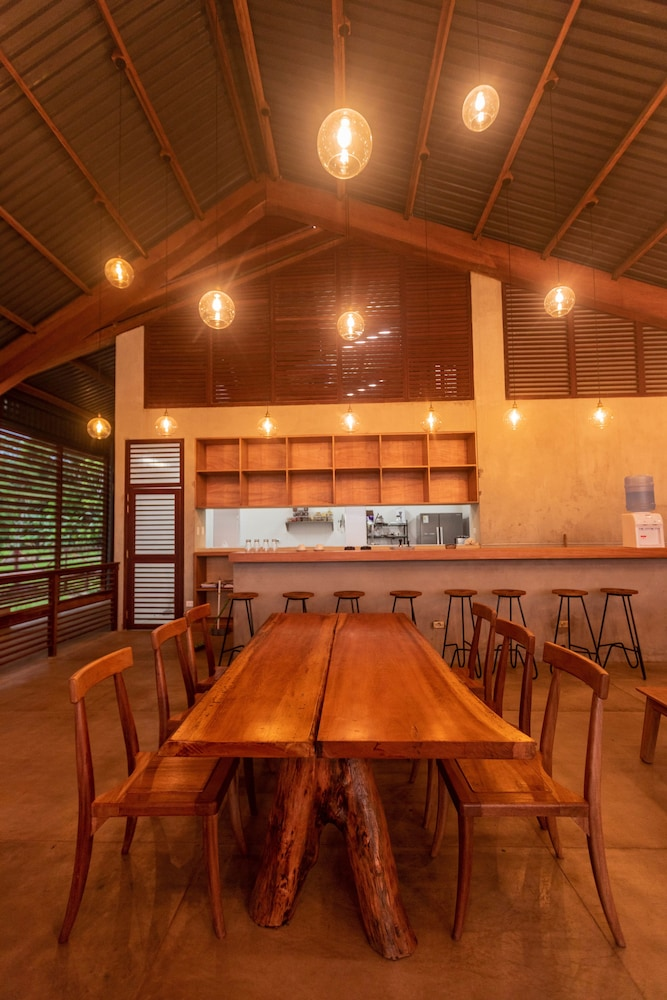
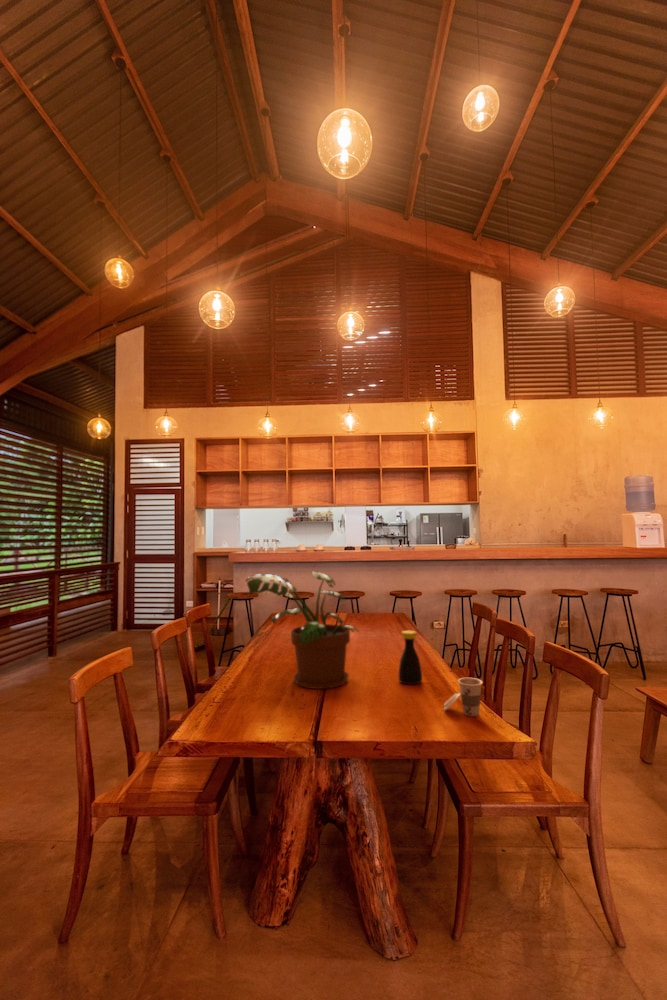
+ bottle (409, 656)
+ potted plant (301, 626)
+ cup (462, 696)
